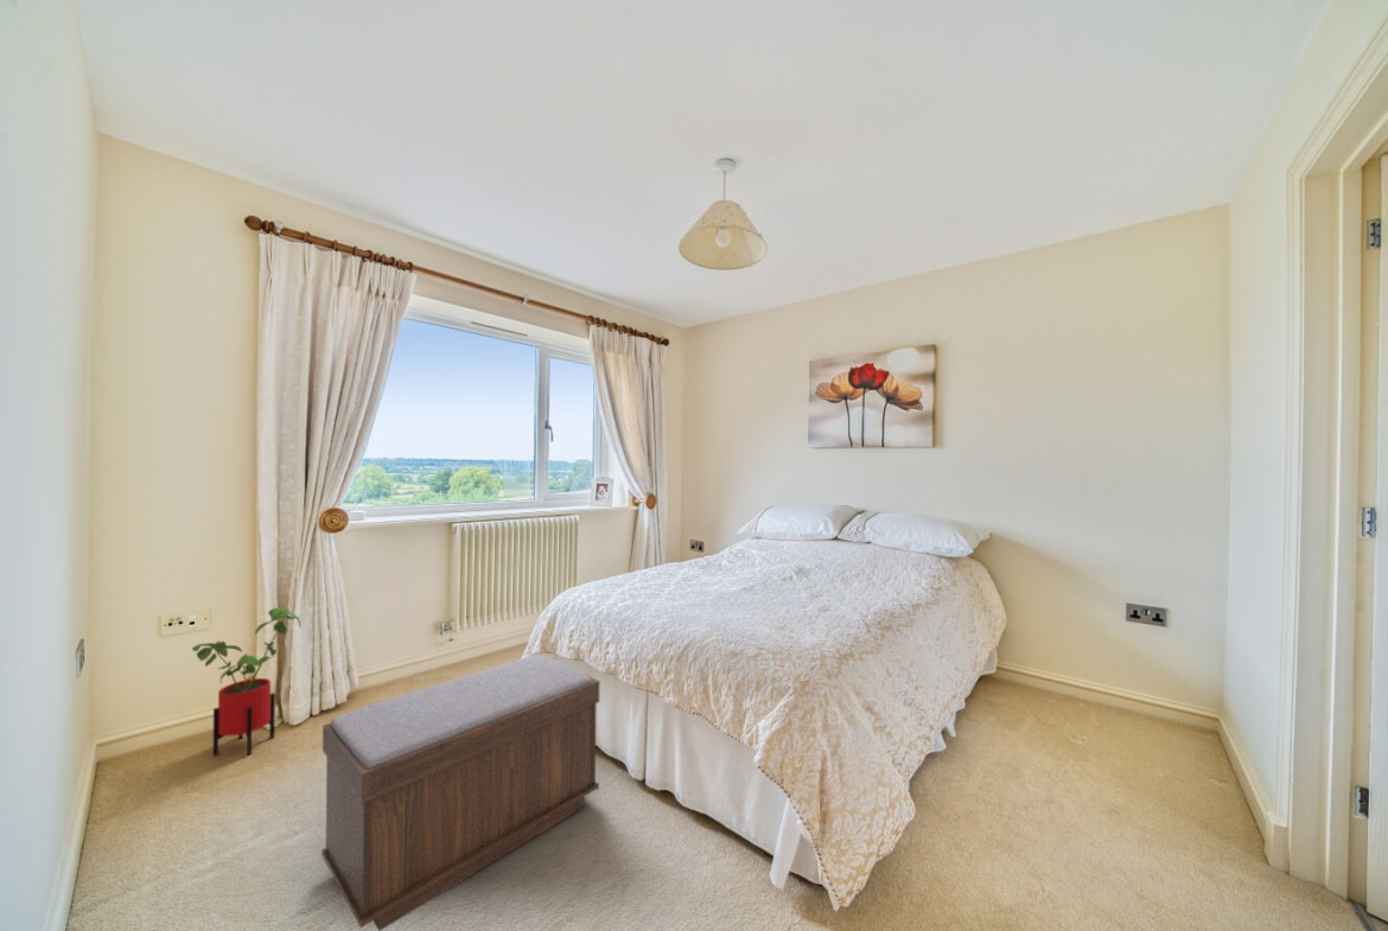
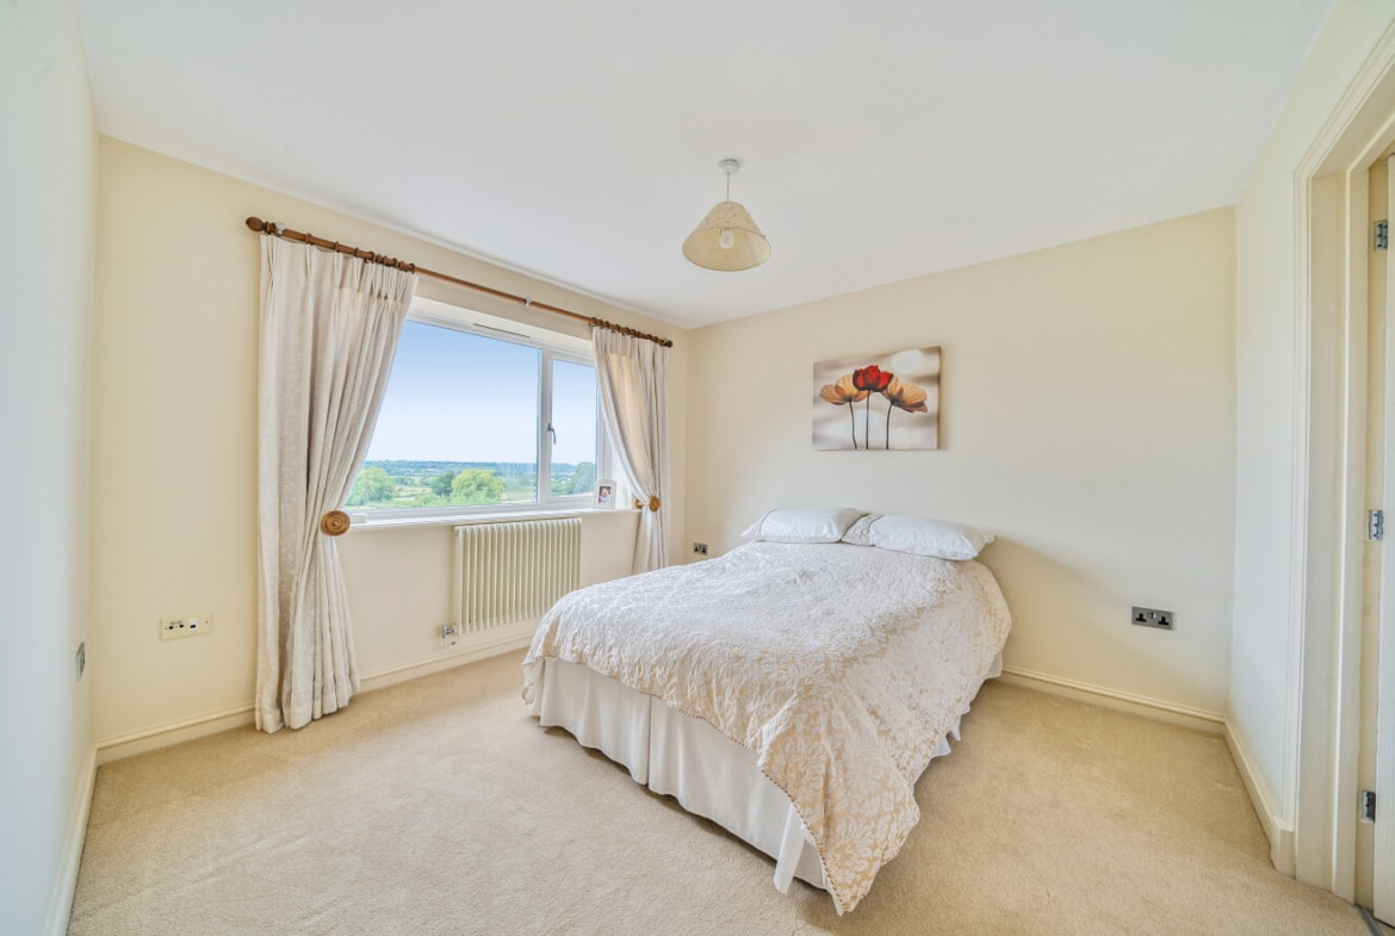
- house plant (253, 677)
- bench (473, 763)
